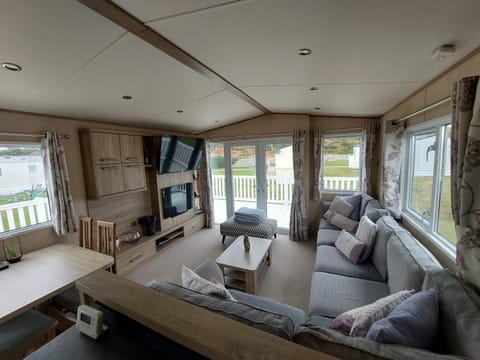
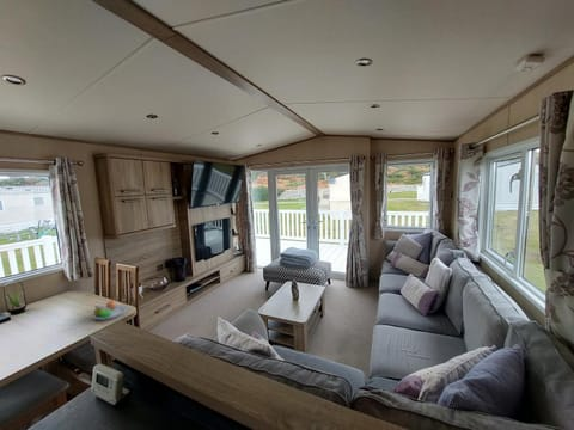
+ fruit bowl (108, 308)
